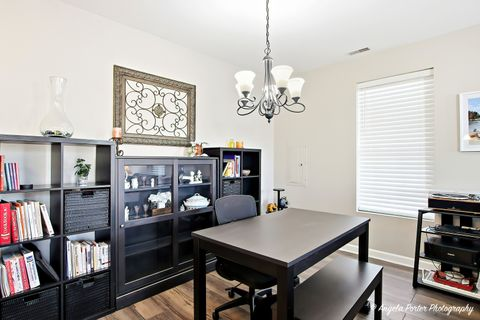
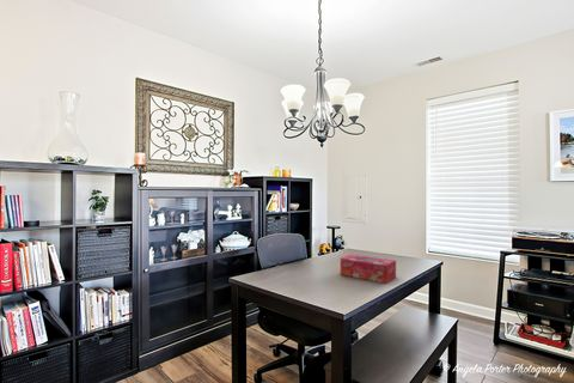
+ tissue box (367, 267)
